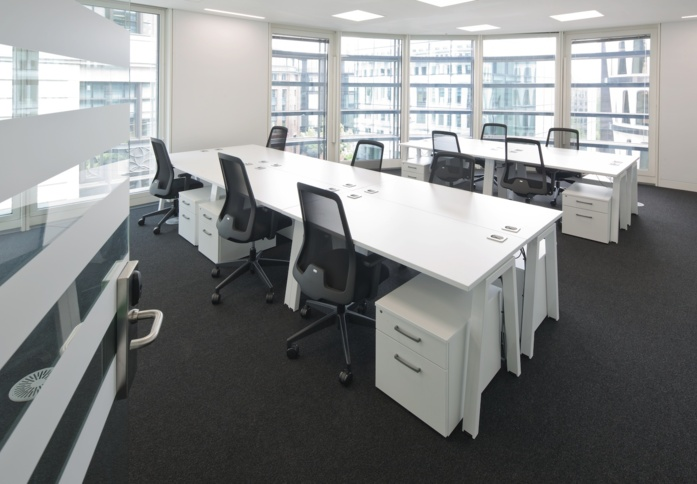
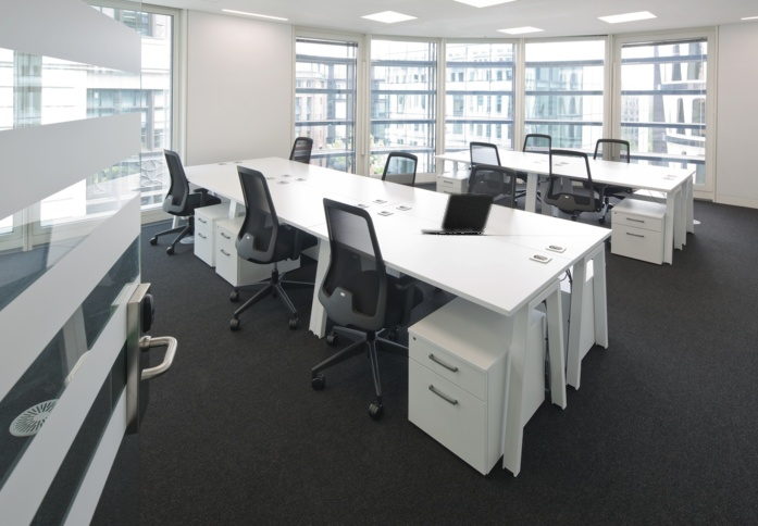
+ laptop (456, 214)
